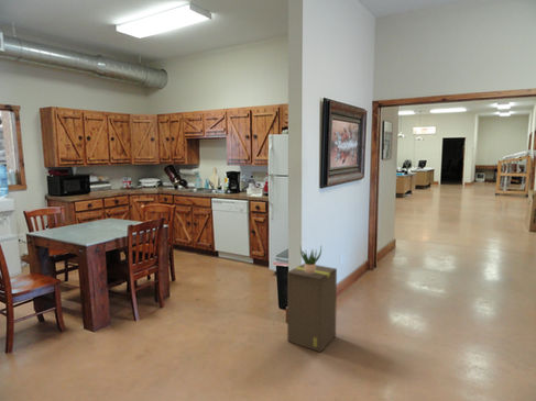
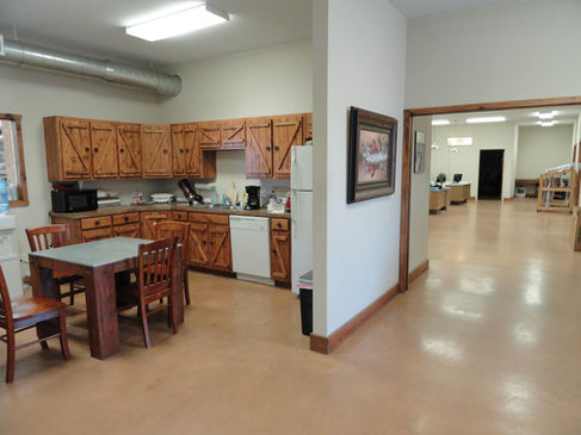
- cardboard box (311, 304)
- potted plant (310, 257)
